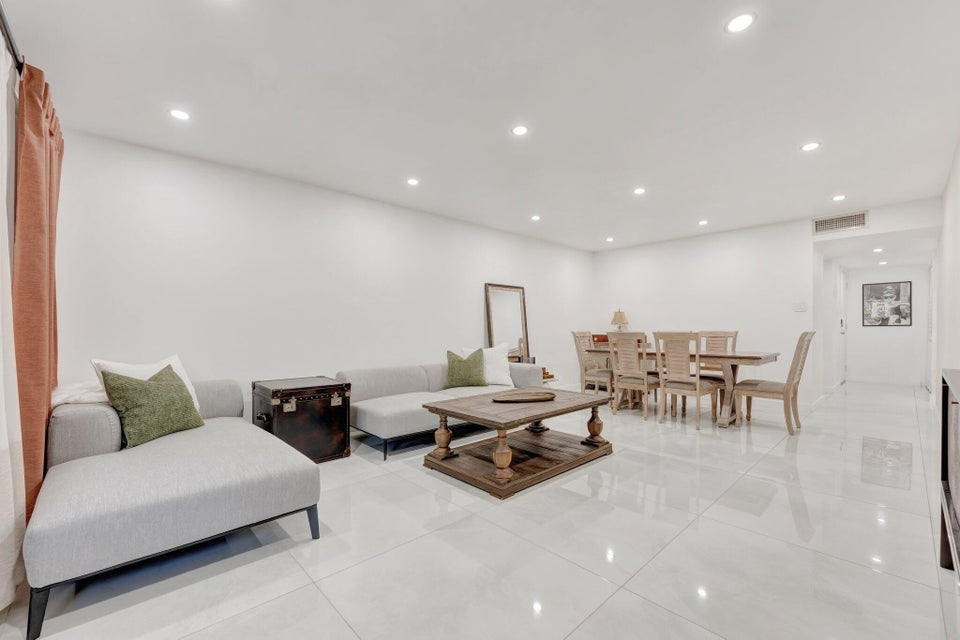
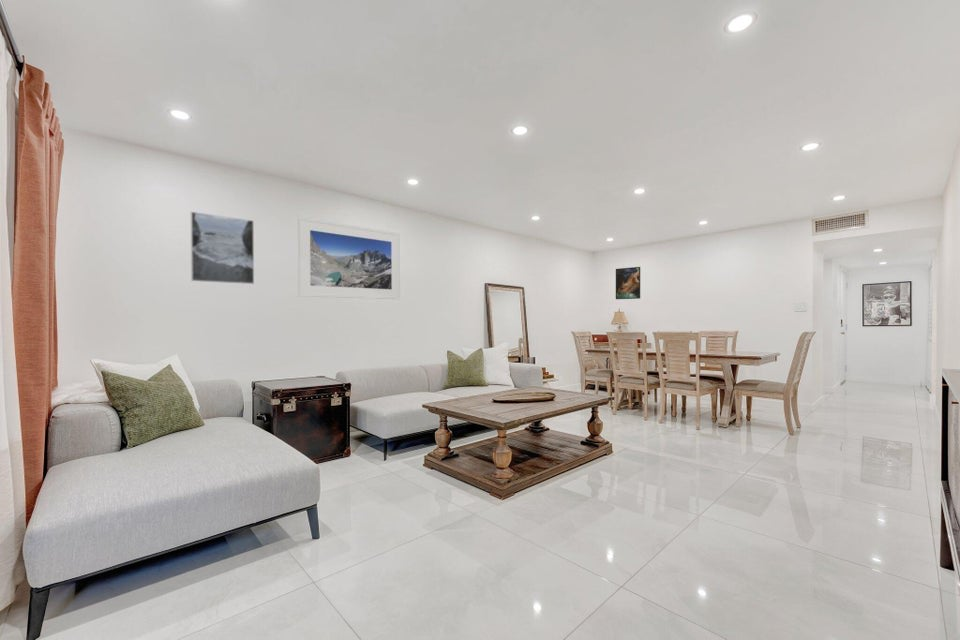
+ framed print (627, 283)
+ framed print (353, 262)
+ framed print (223, 249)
